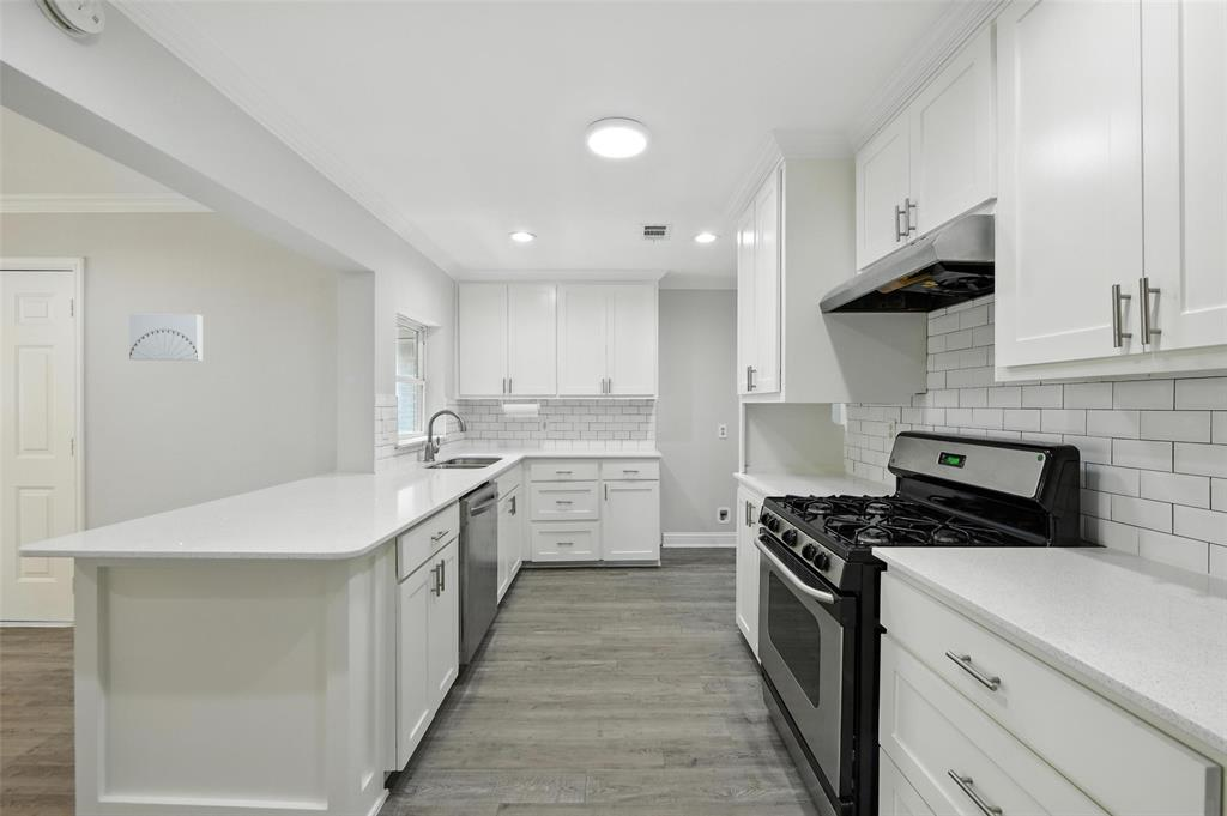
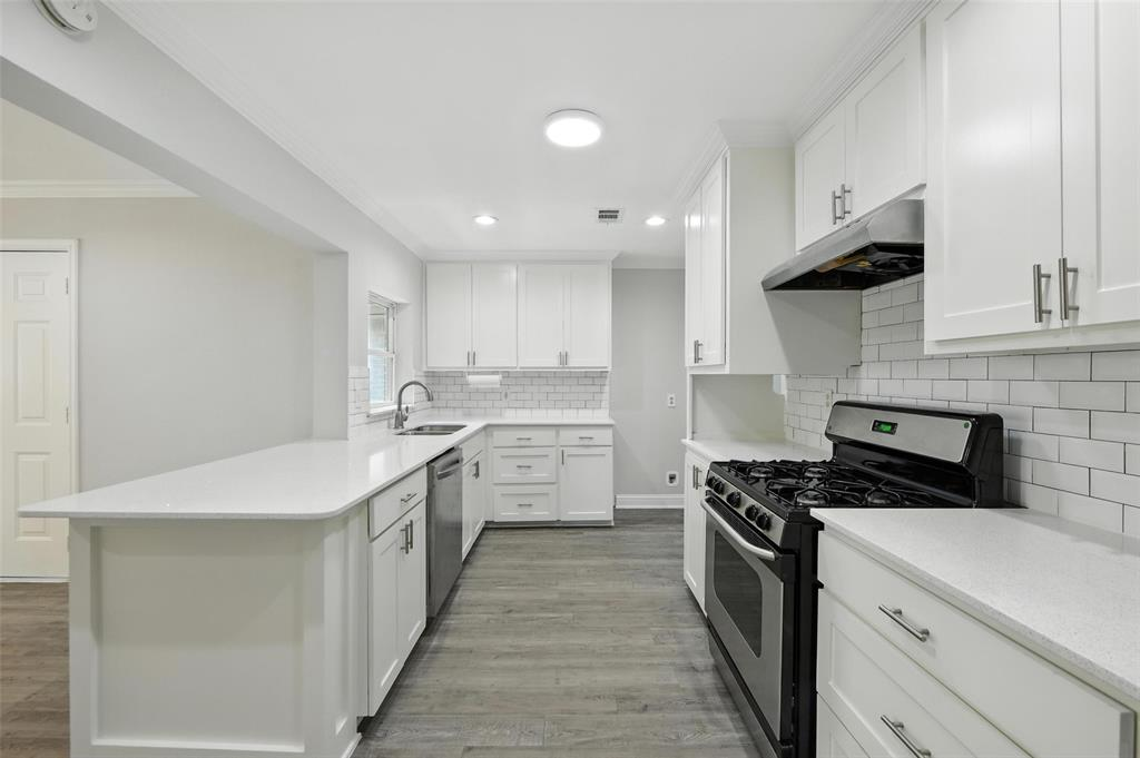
- wall art (165, 337)
